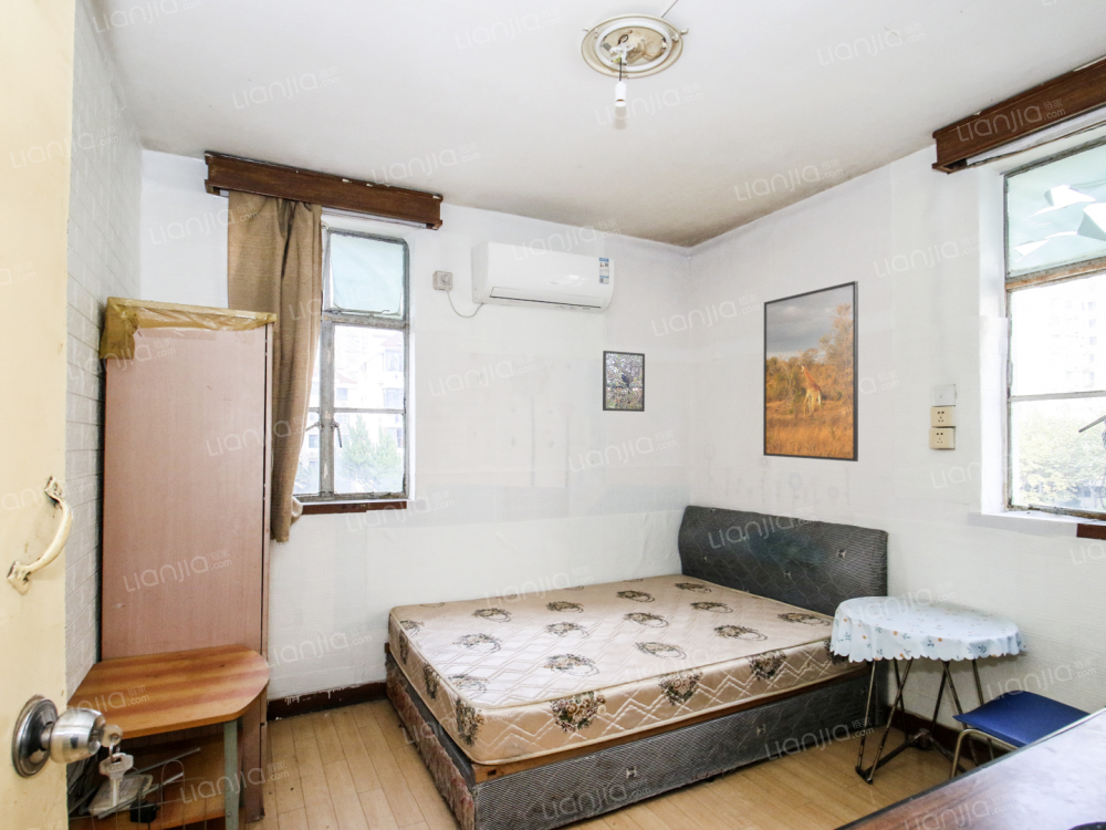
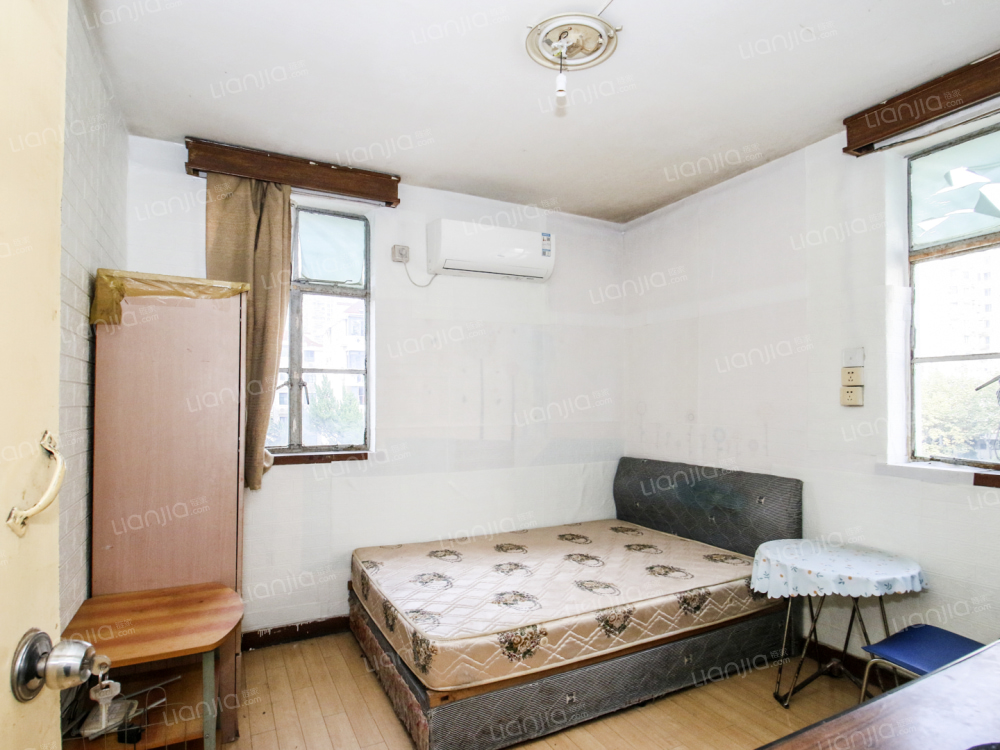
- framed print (624, 381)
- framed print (806, 375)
